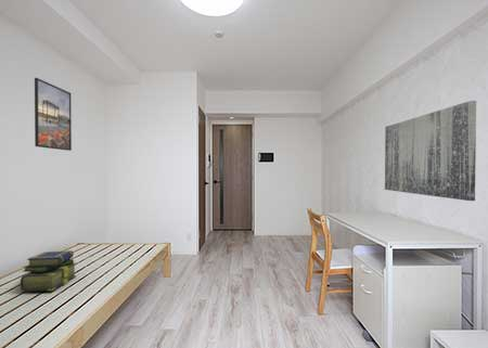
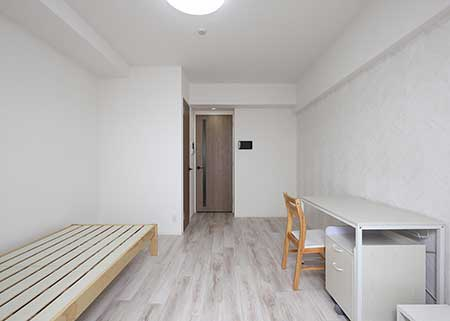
- wall art (420, 155)
- stack of books (50, 268)
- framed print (54, 117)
